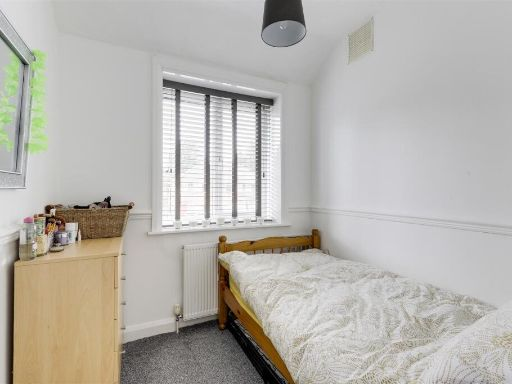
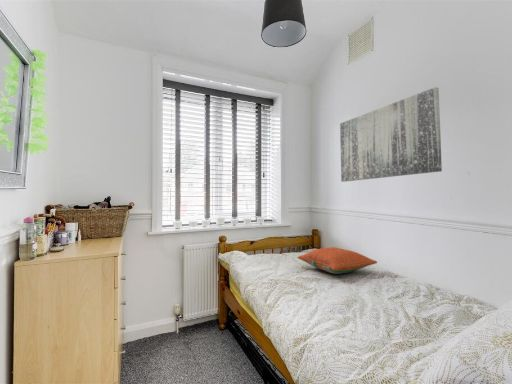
+ wall art (381, 142)
+ pillow (335, 259)
